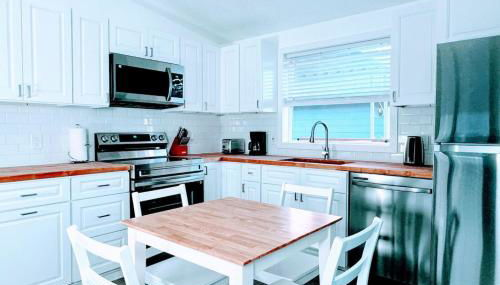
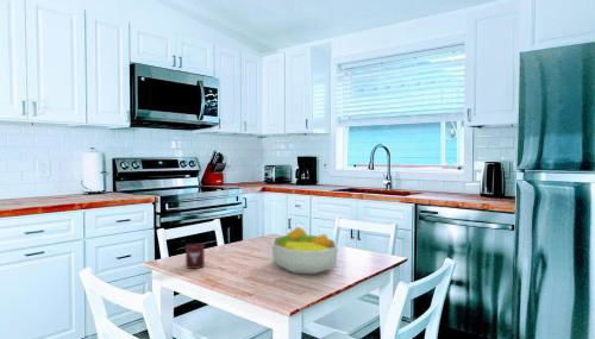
+ fruit bowl (303, 249)
+ cup (194, 255)
